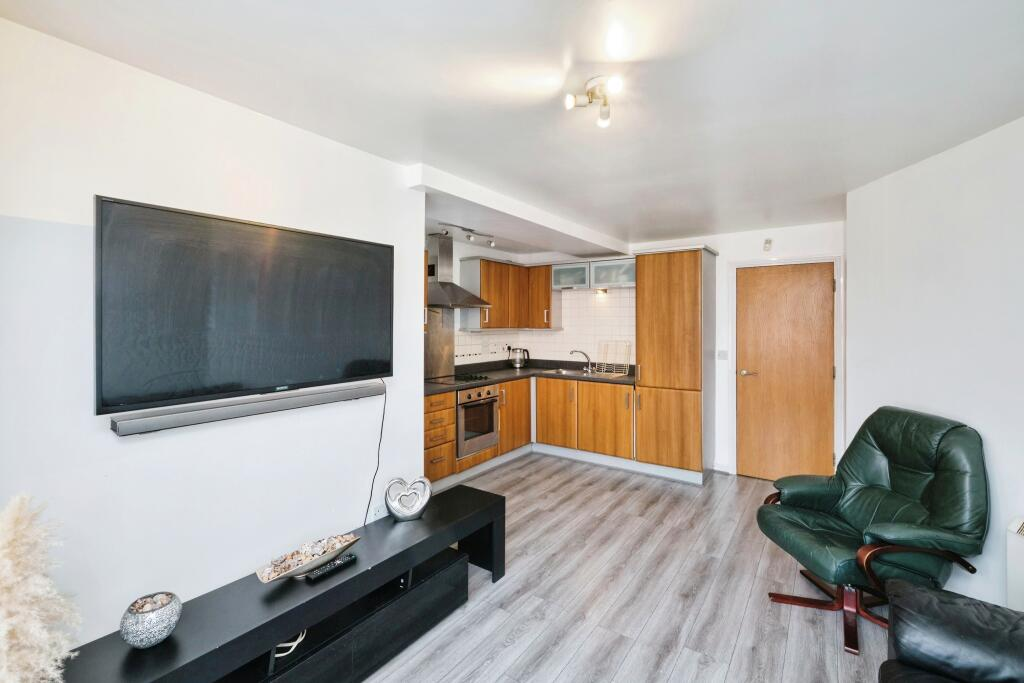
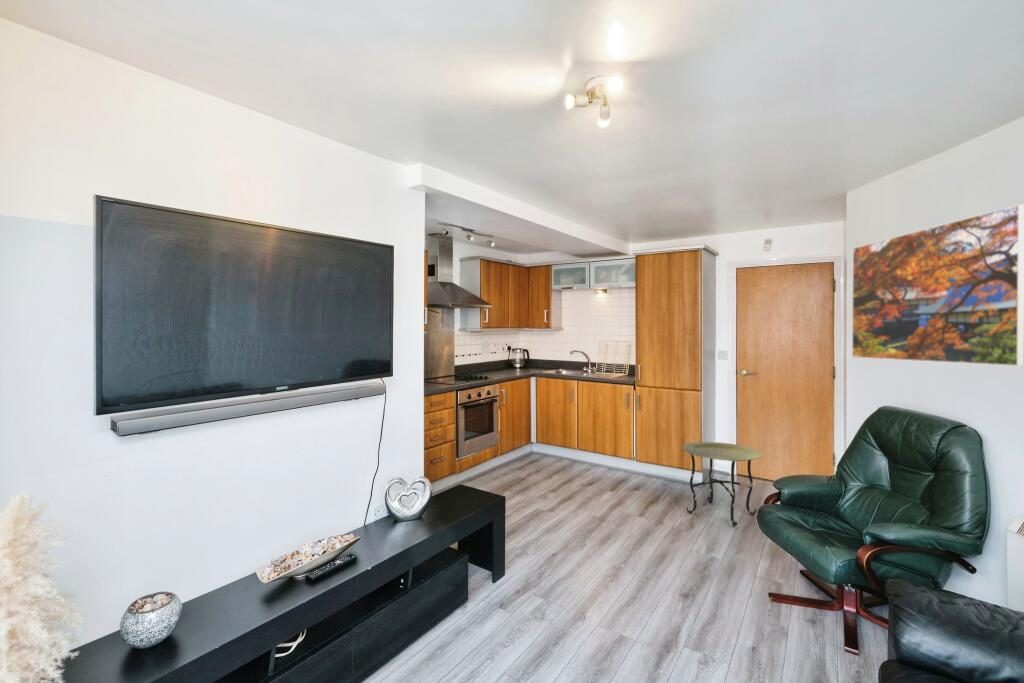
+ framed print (921, 295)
+ side table (720, 482)
